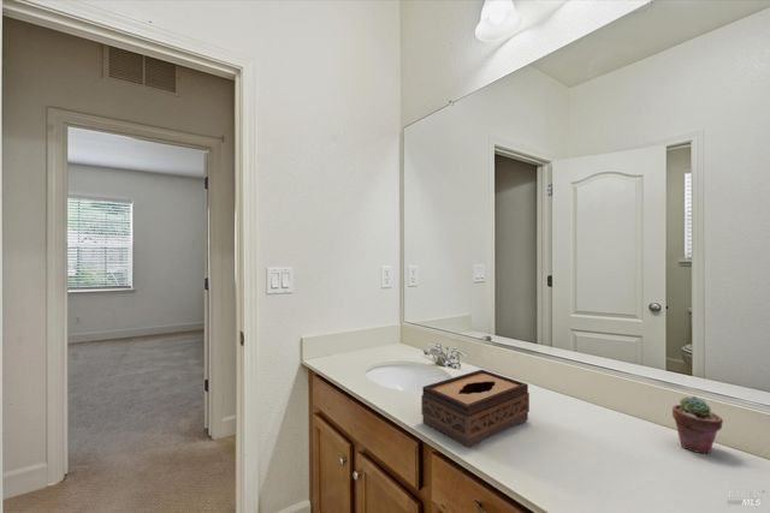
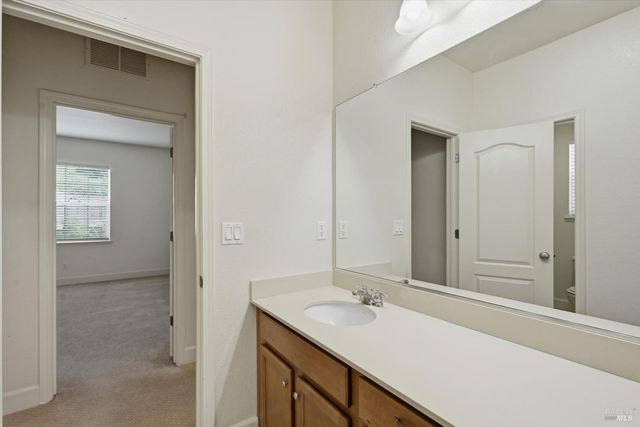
- potted succulent (695, 422)
- tissue box (475, 402)
